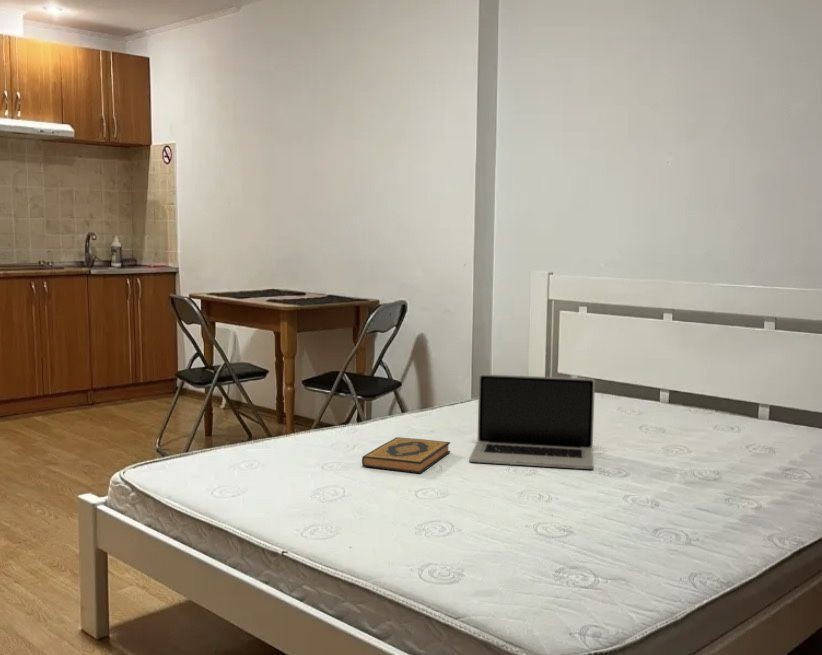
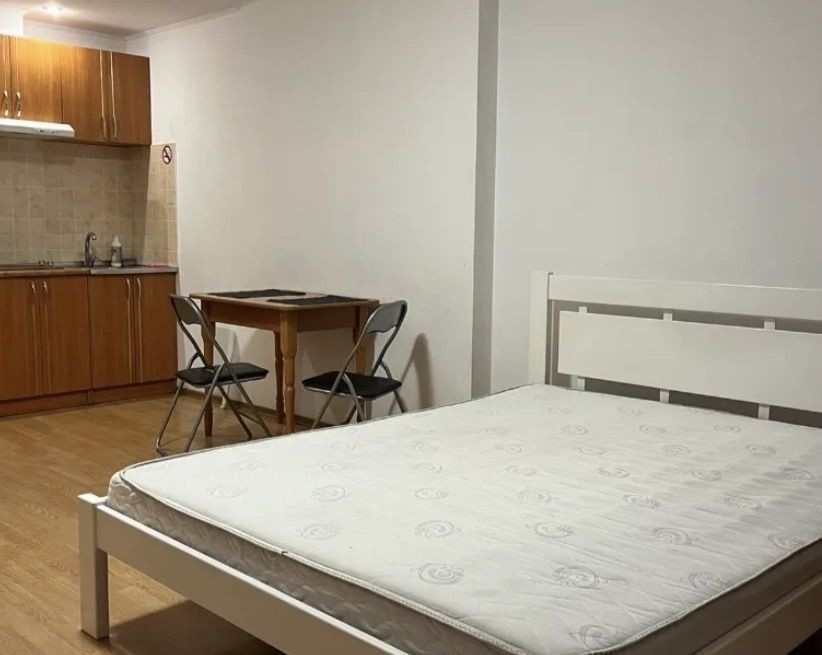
- laptop (533, 420)
- hardback book (407, 453)
